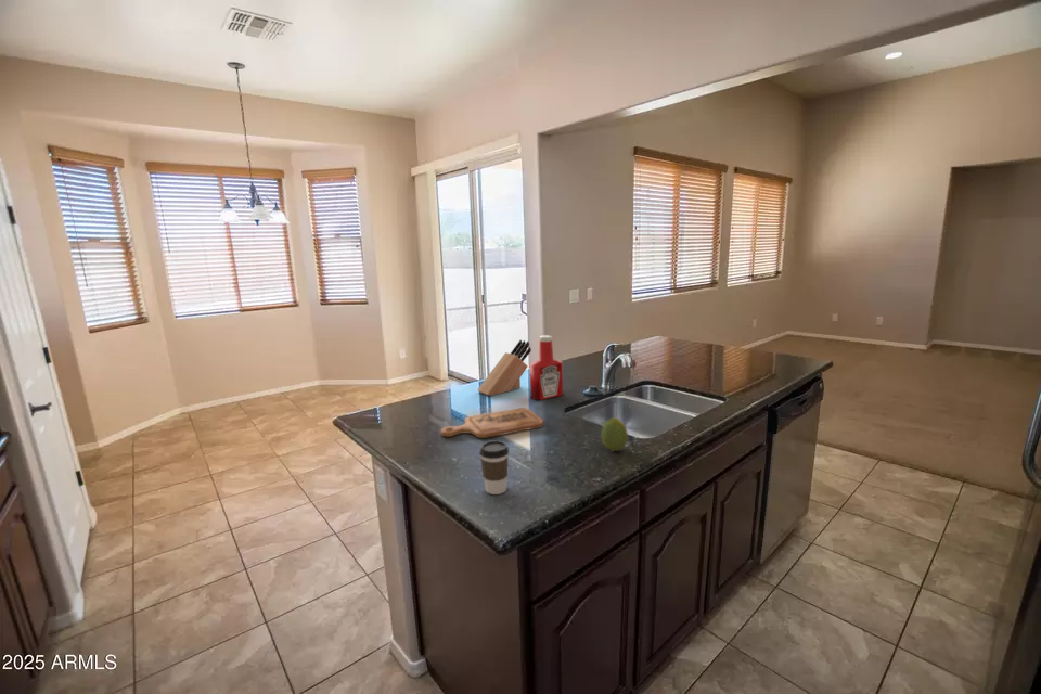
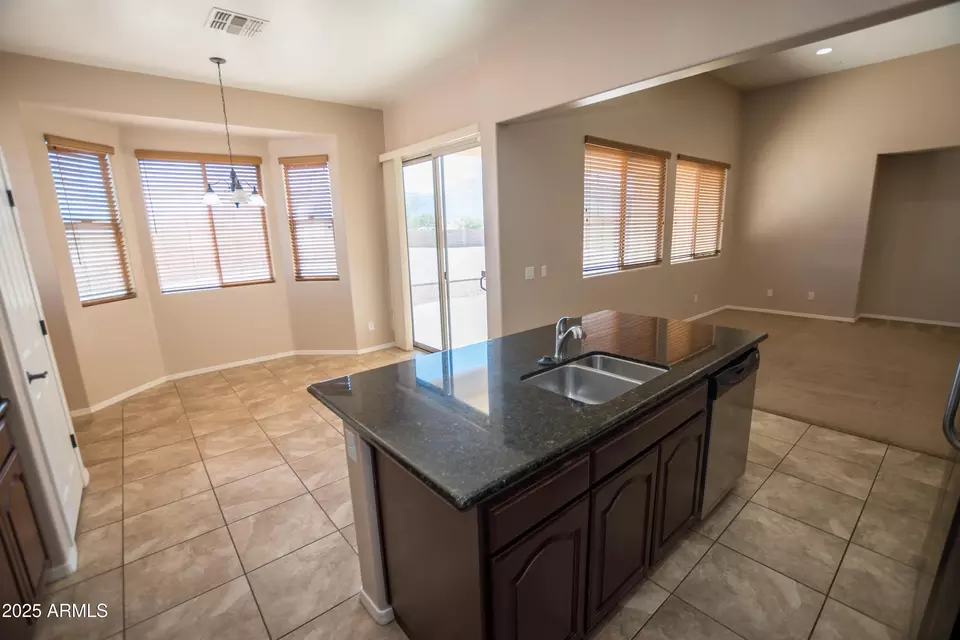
- coffee cup (494, 467)
- cutting board (490, 424)
- soap bottle (545, 367)
- knife block (505, 365)
- fruit (614, 434)
